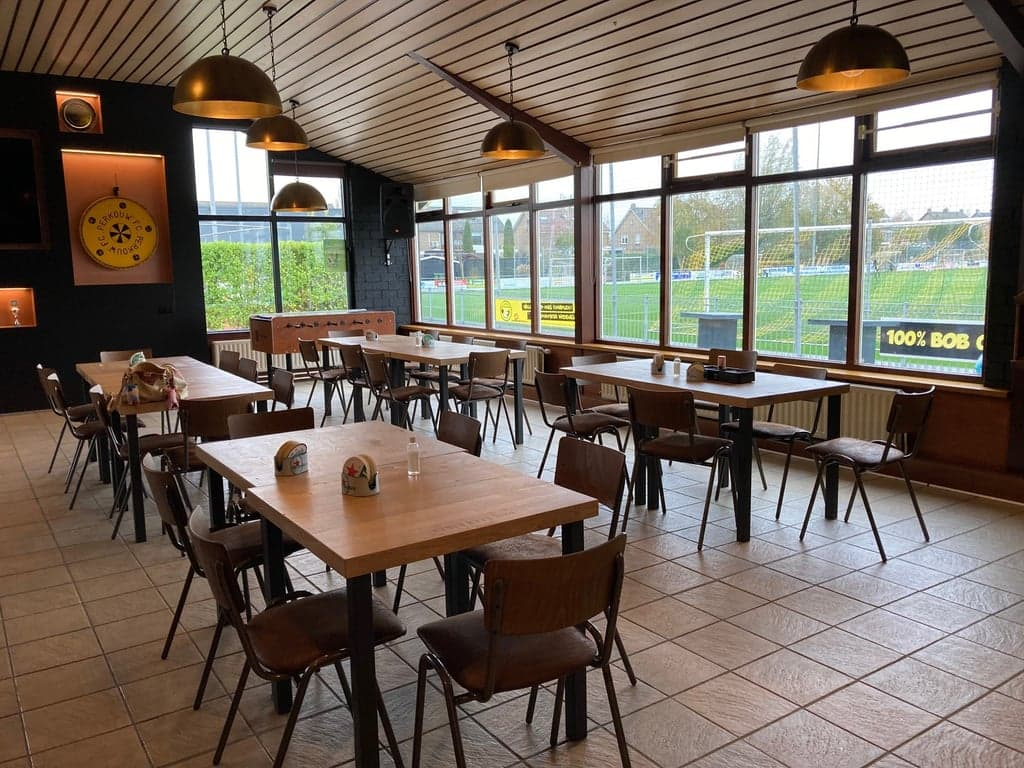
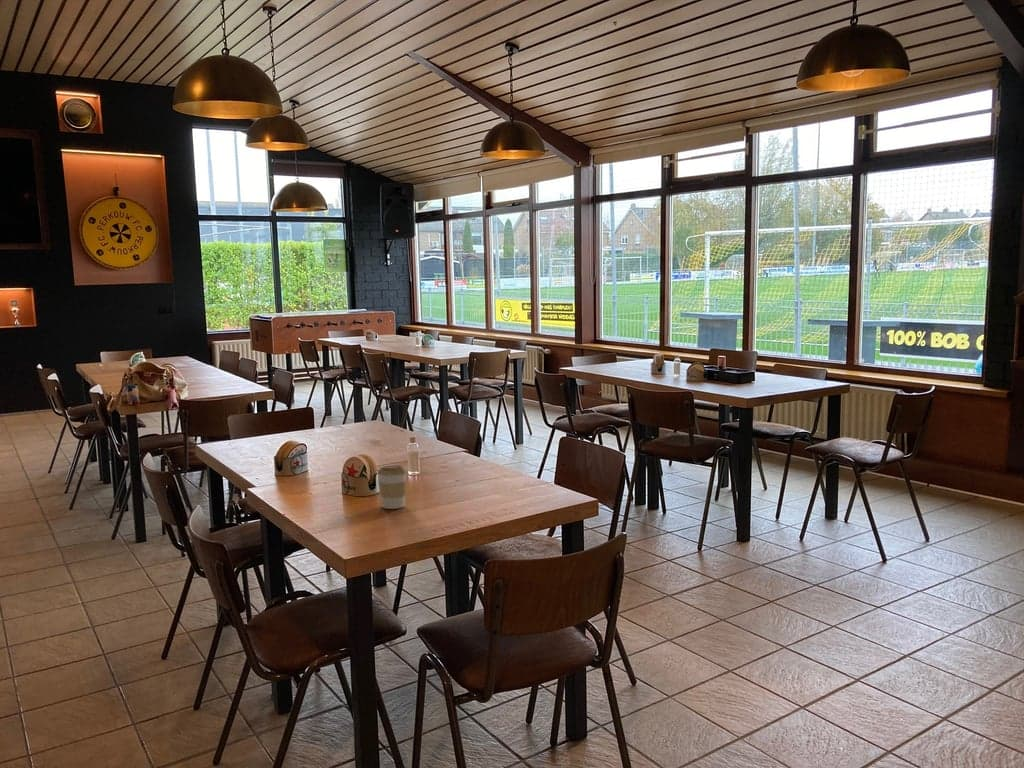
+ coffee cup (392, 485)
